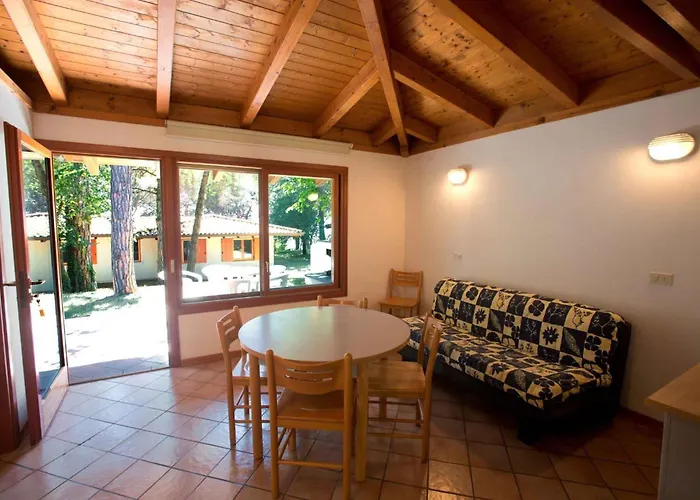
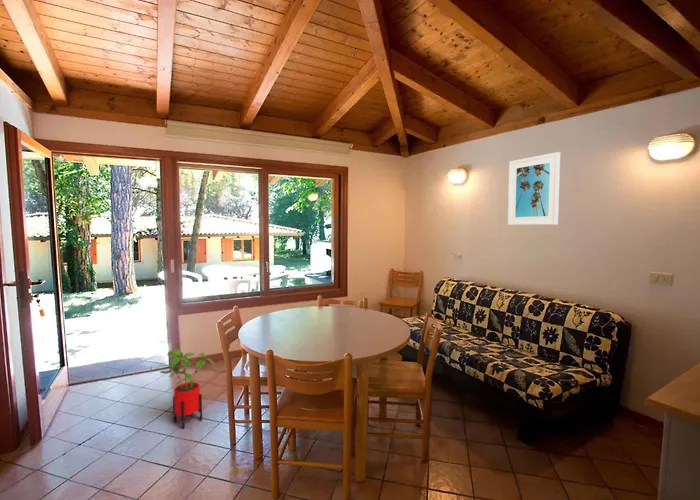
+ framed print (532, 191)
+ house plant (184, 384)
